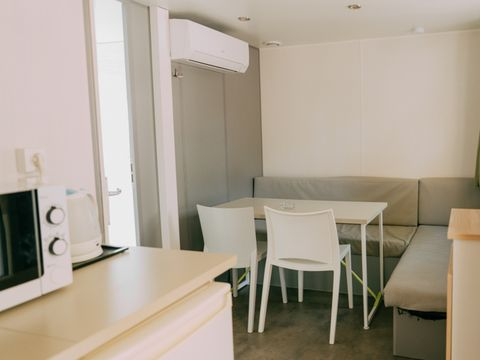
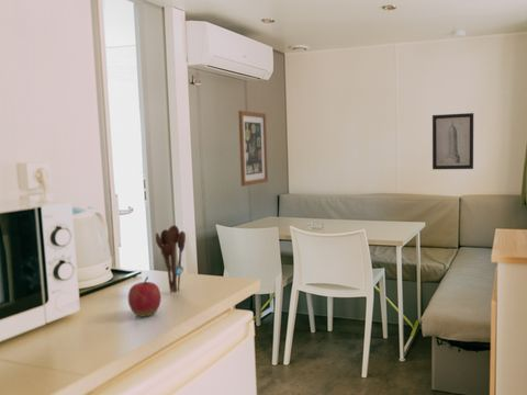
+ utensil holder (171, 258)
+ wall art (452, 142)
+ wall art (254, 148)
+ apple (144, 294)
